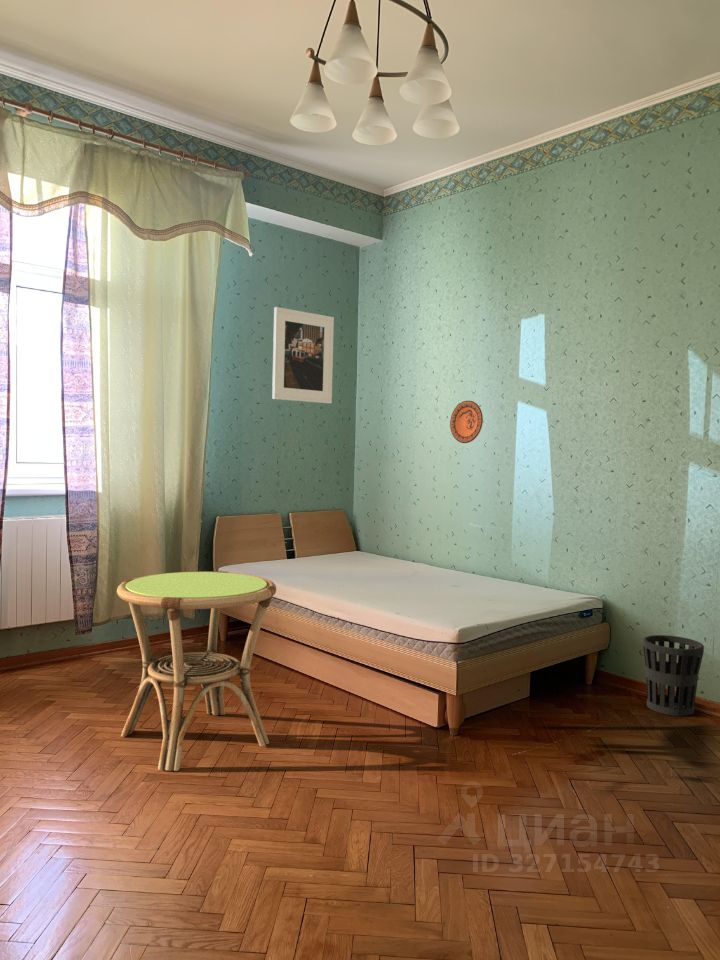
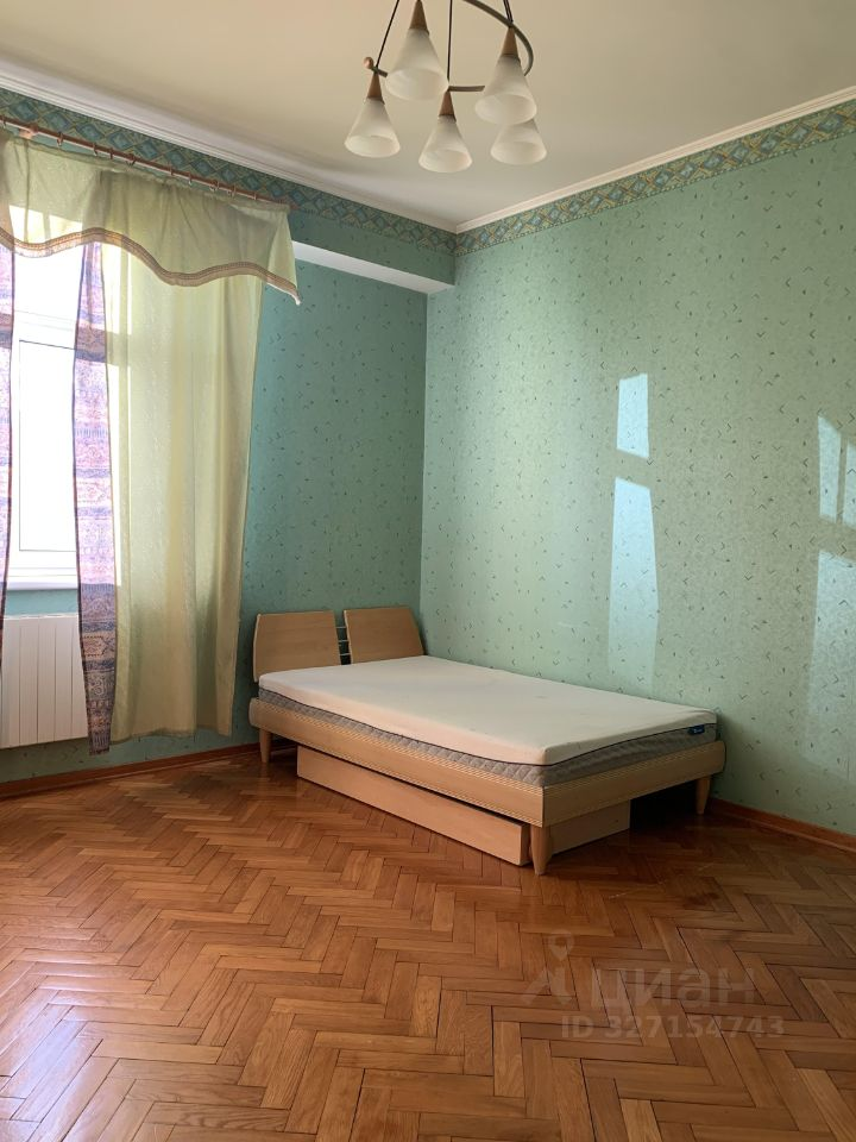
- decorative plate (466, 421)
- side table (196, 661)
- wastebasket (671, 675)
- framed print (303, 356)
